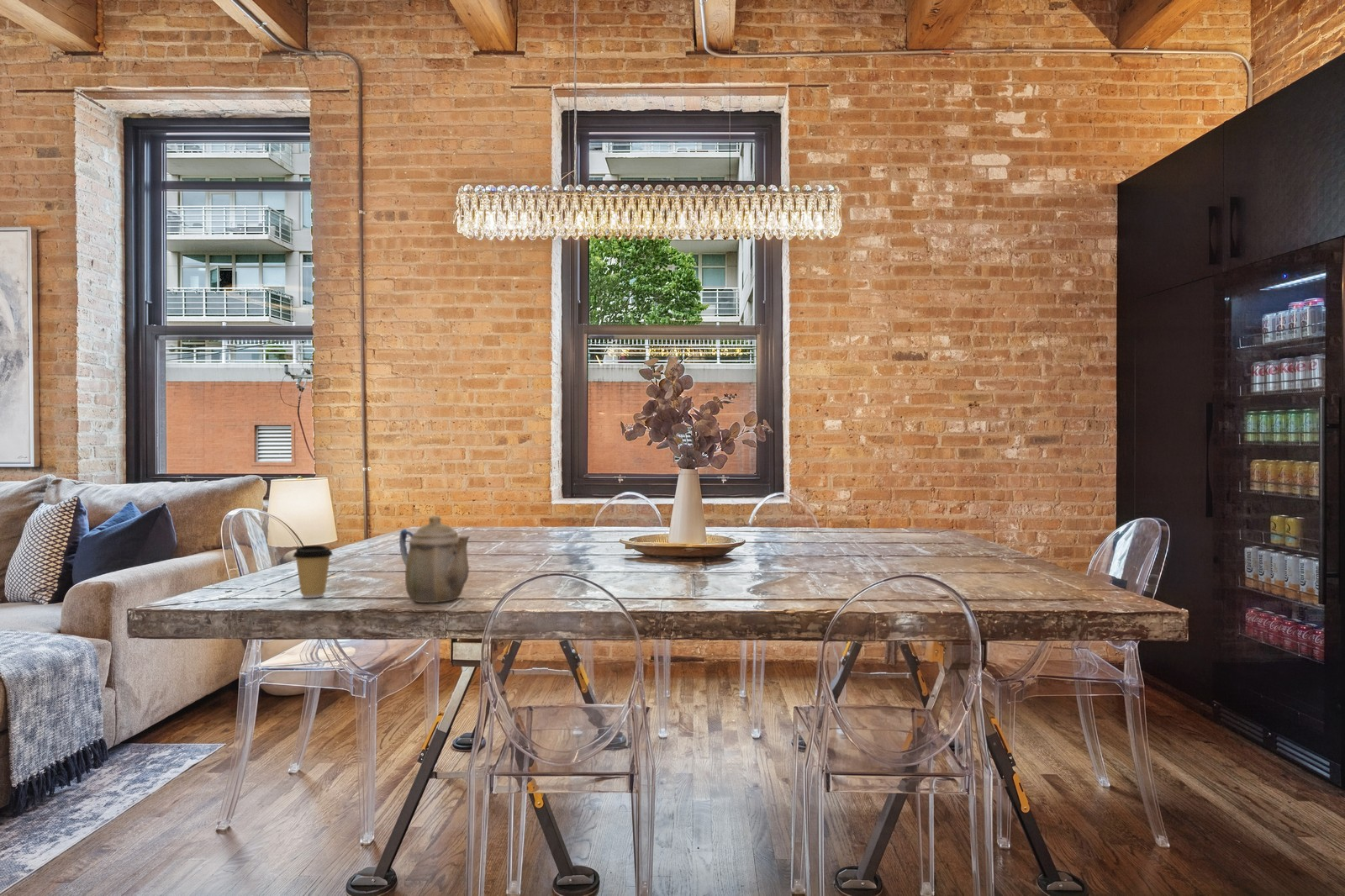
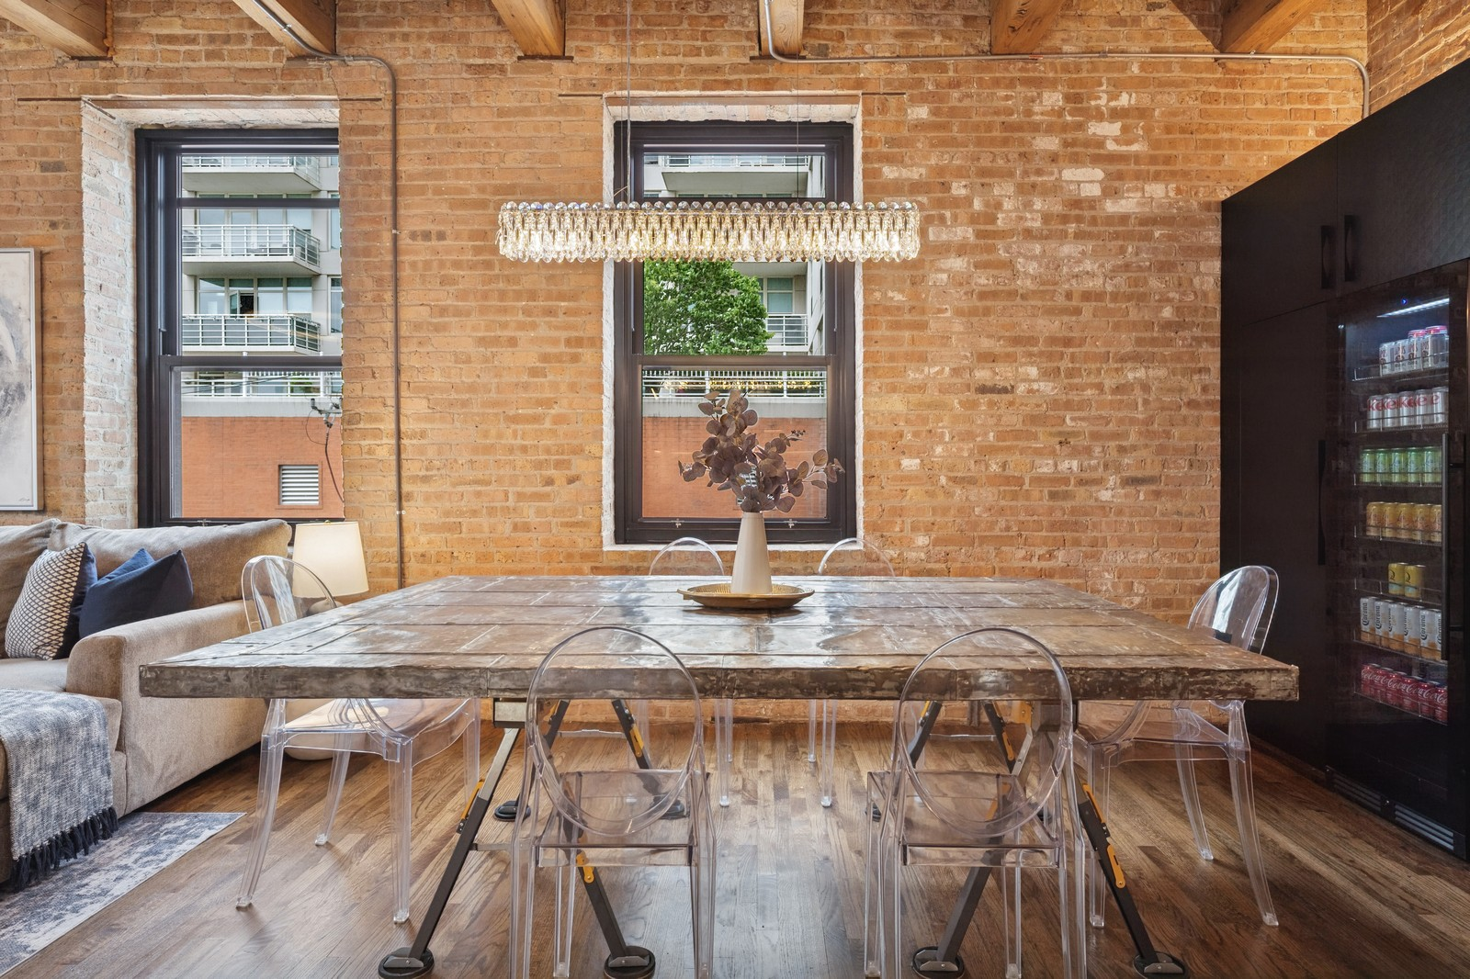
- teapot (435, 557)
- coffee cup (313, 572)
